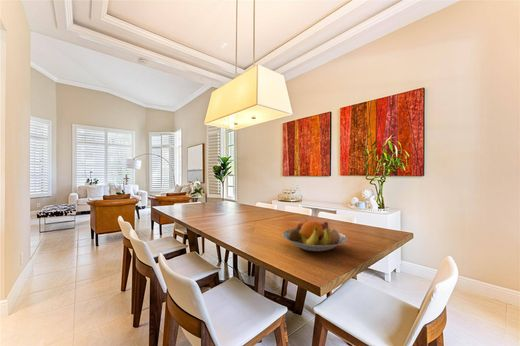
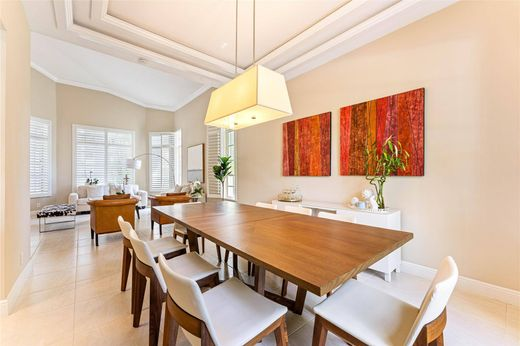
- fruit bowl (313, 232)
